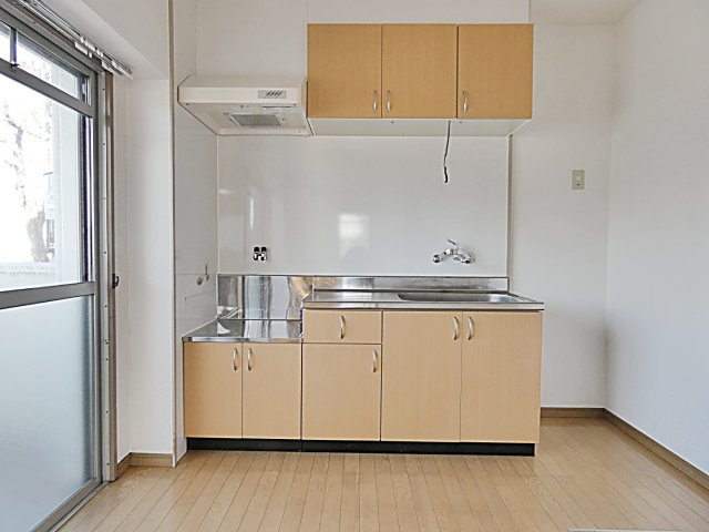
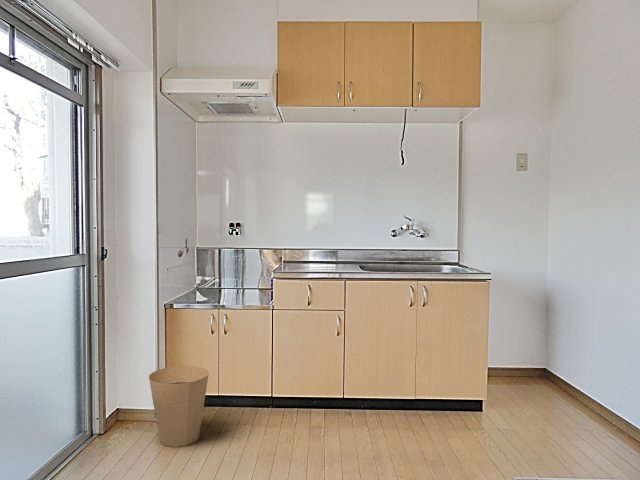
+ trash can (179, 406)
